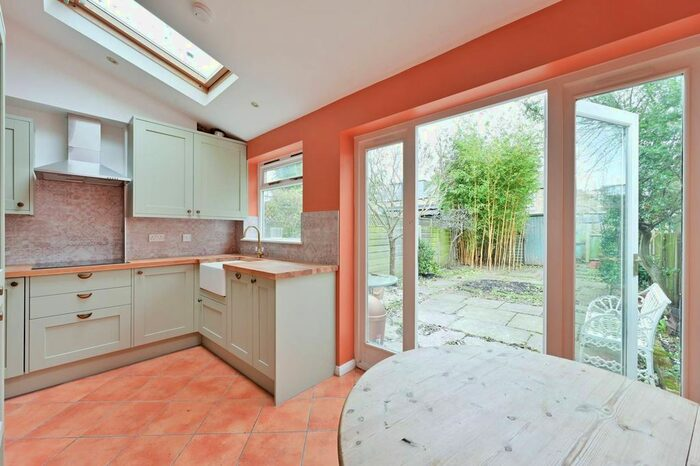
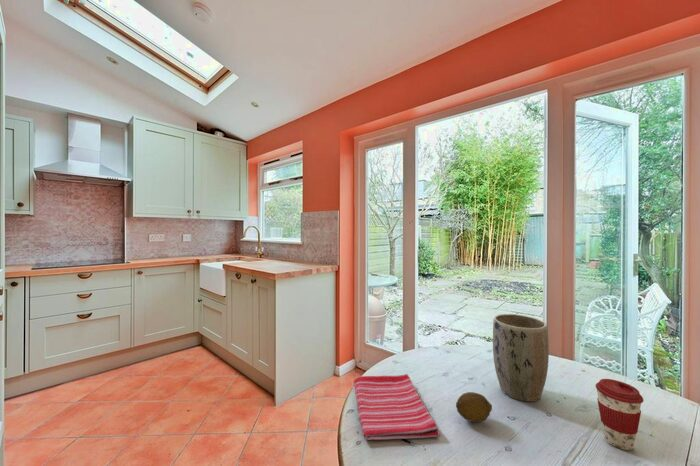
+ coffee cup (618, 414)
+ dish towel (390, 401)
+ plant pot (519, 356)
+ fruit (474, 407)
